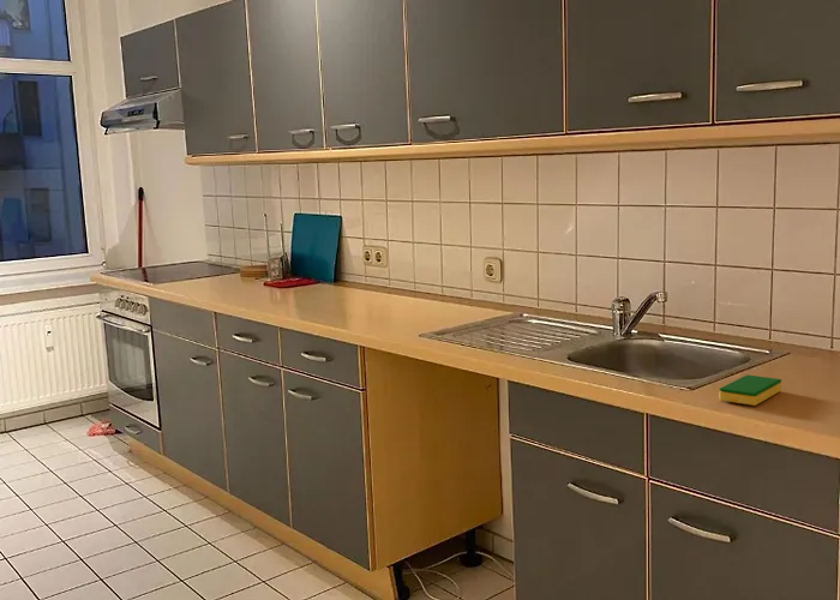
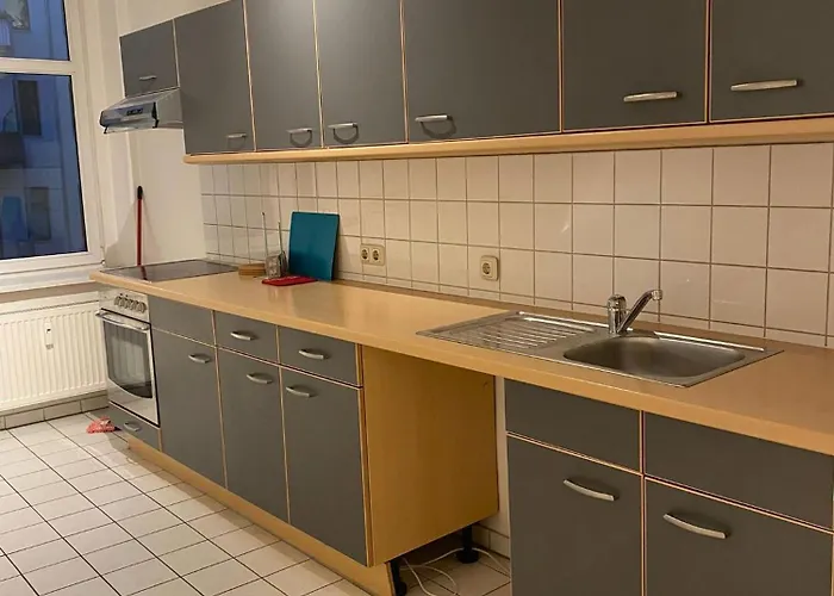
- dish sponge (750, 389)
